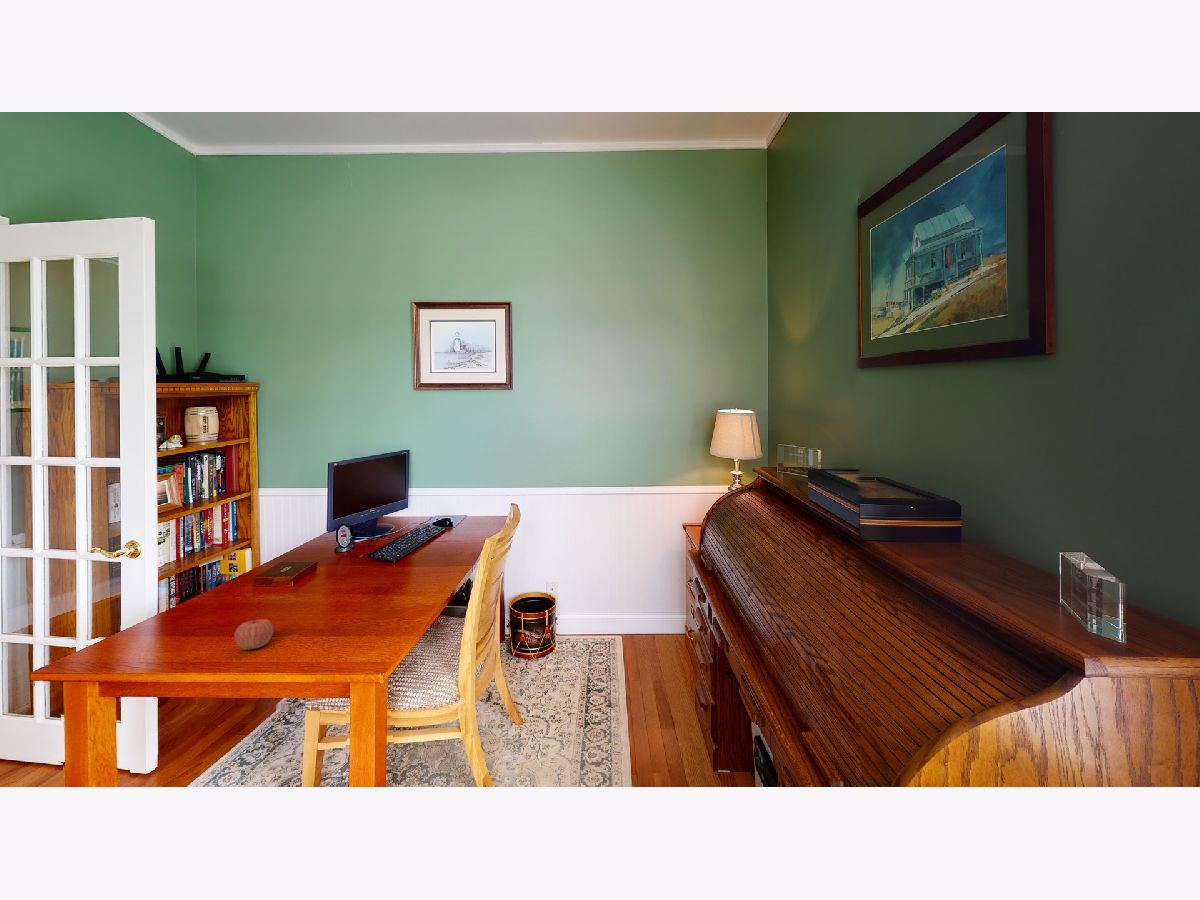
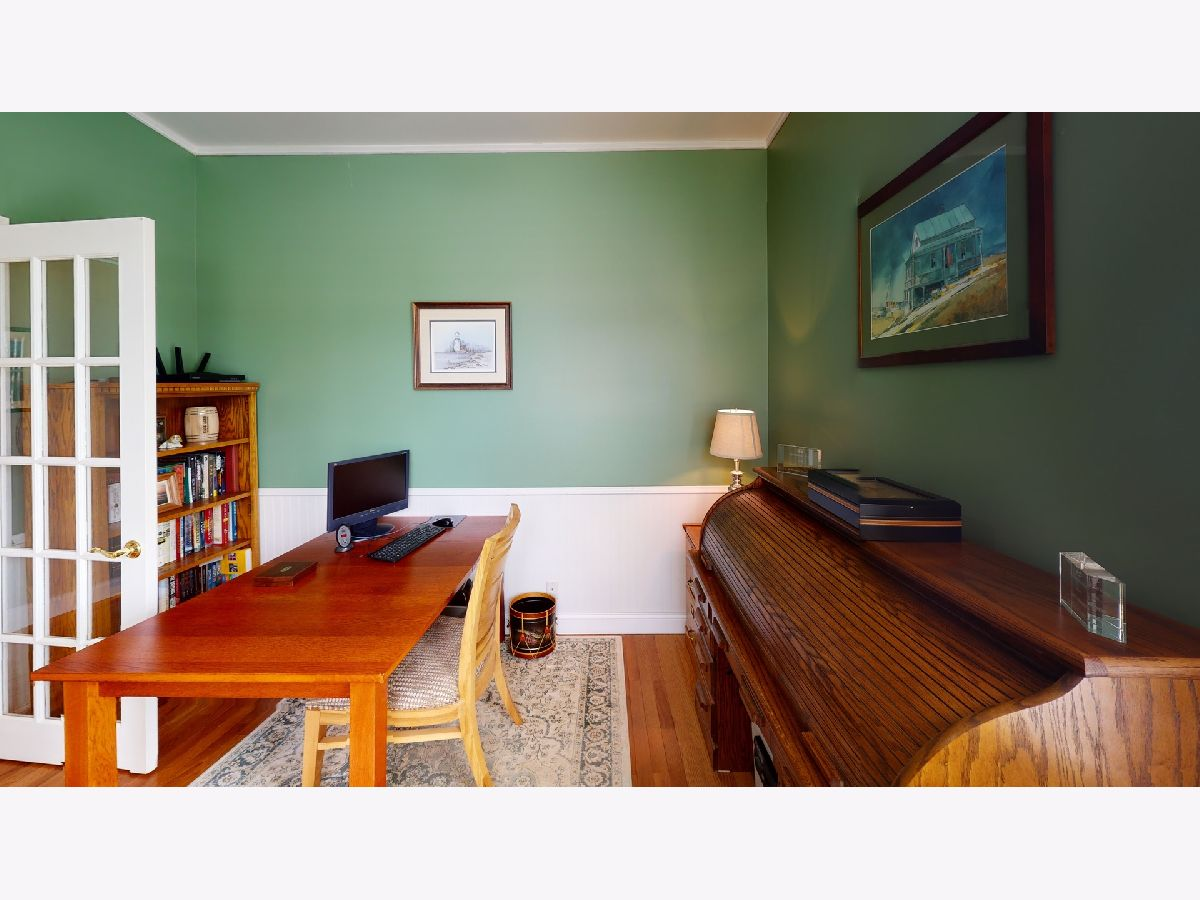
- apple (254, 632)
